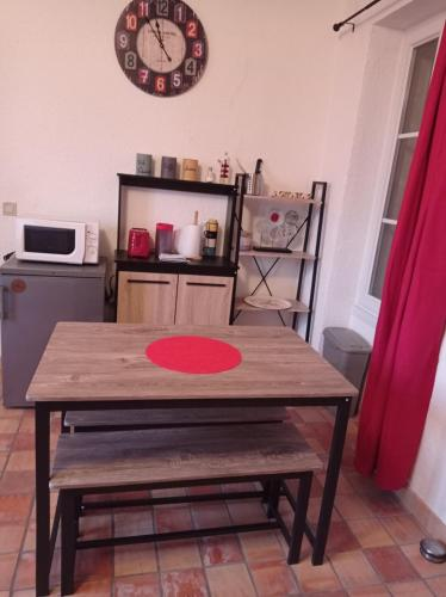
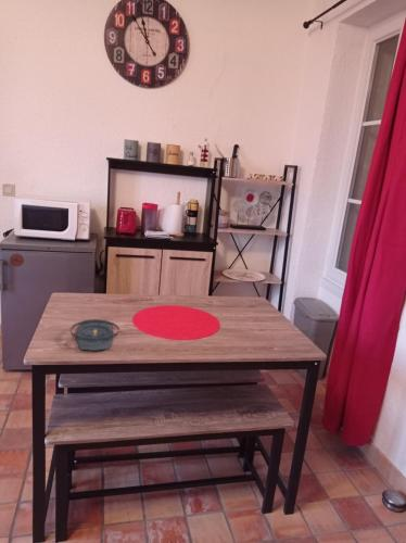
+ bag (94, 320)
